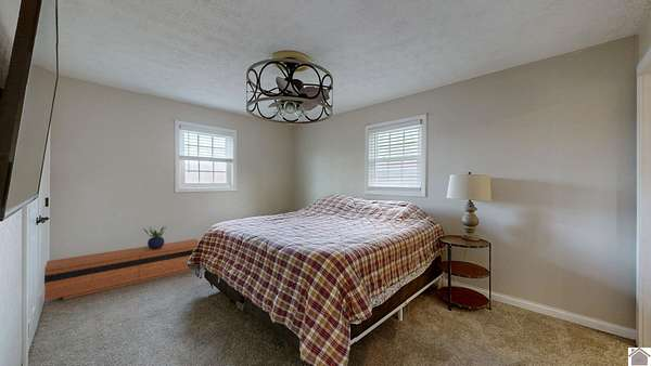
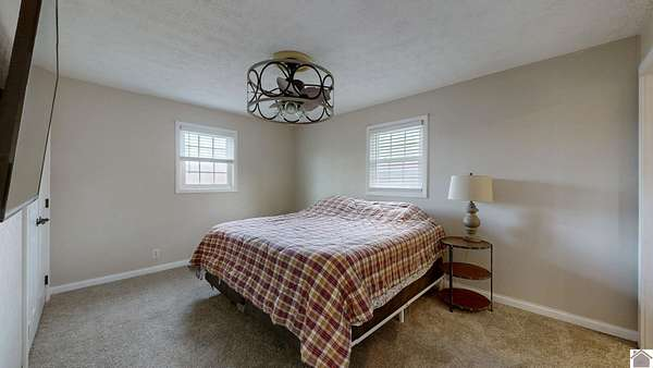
- potted plant (154, 236)
- dresser (136, 264)
